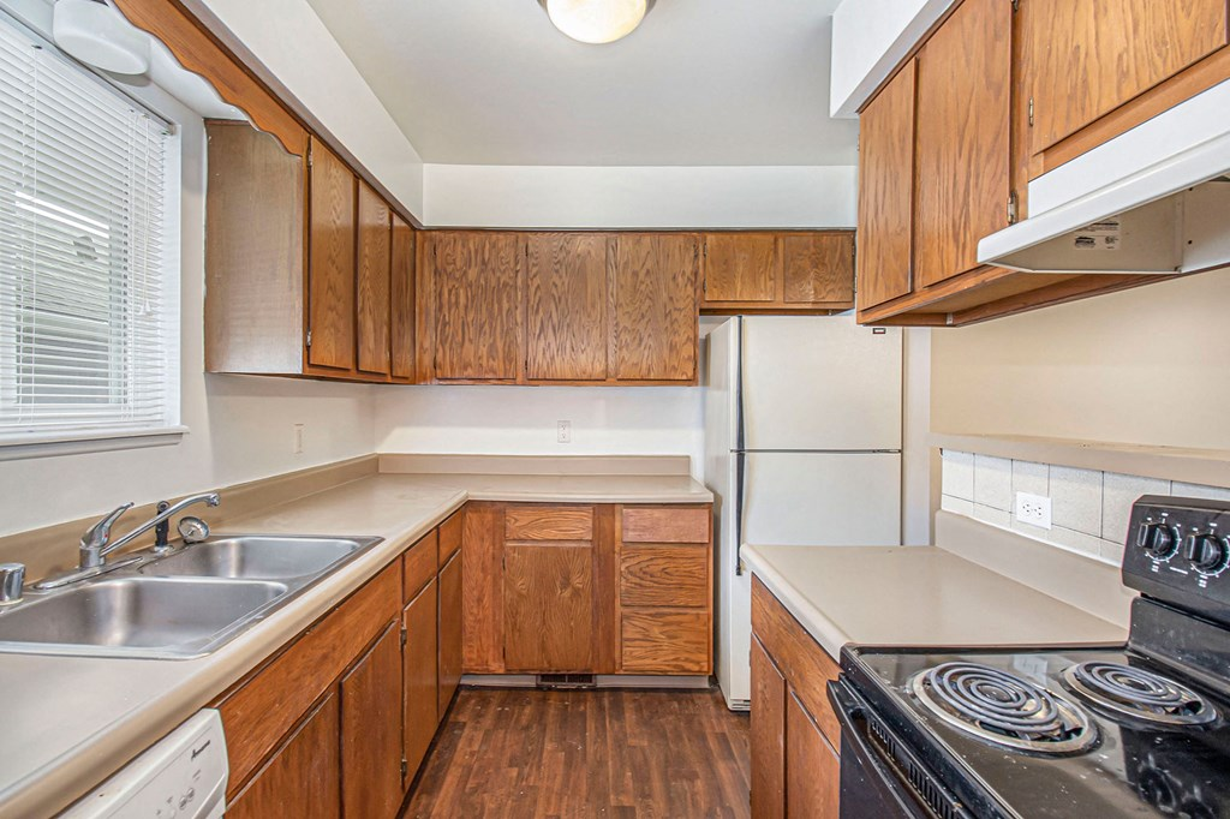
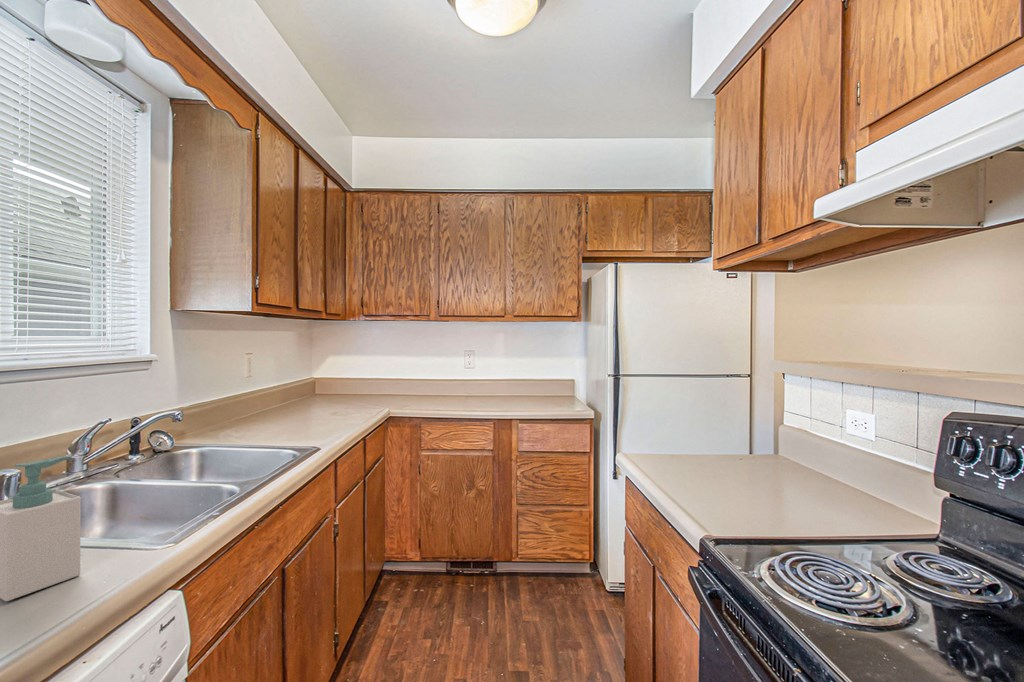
+ soap bottle (33, 521)
